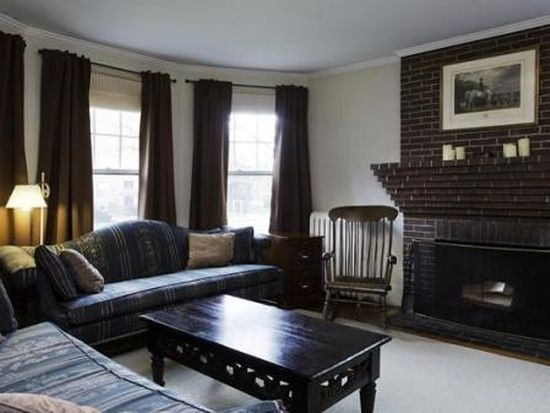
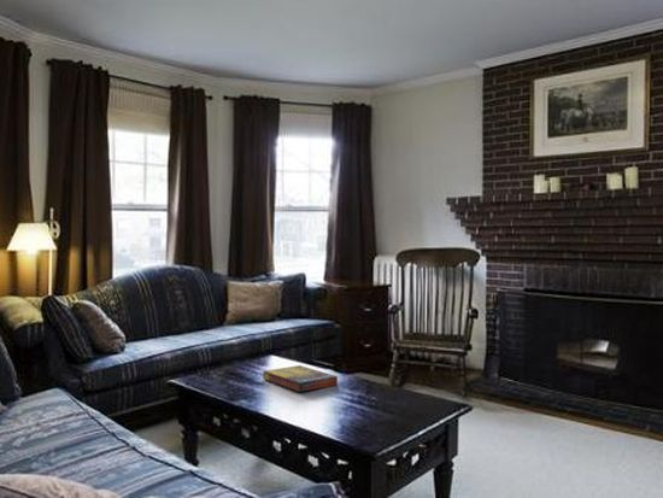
+ game compilation box (299, 377)
